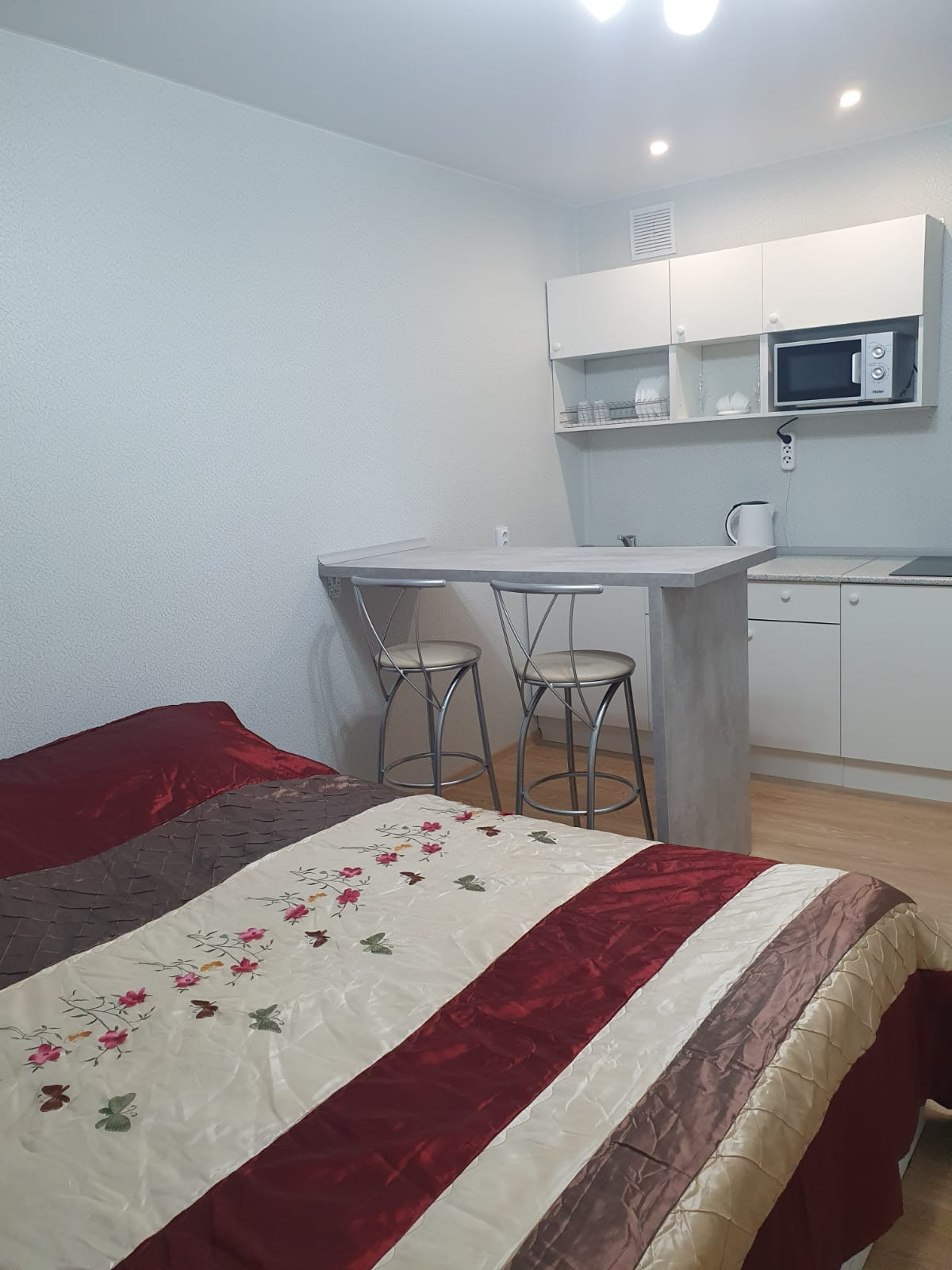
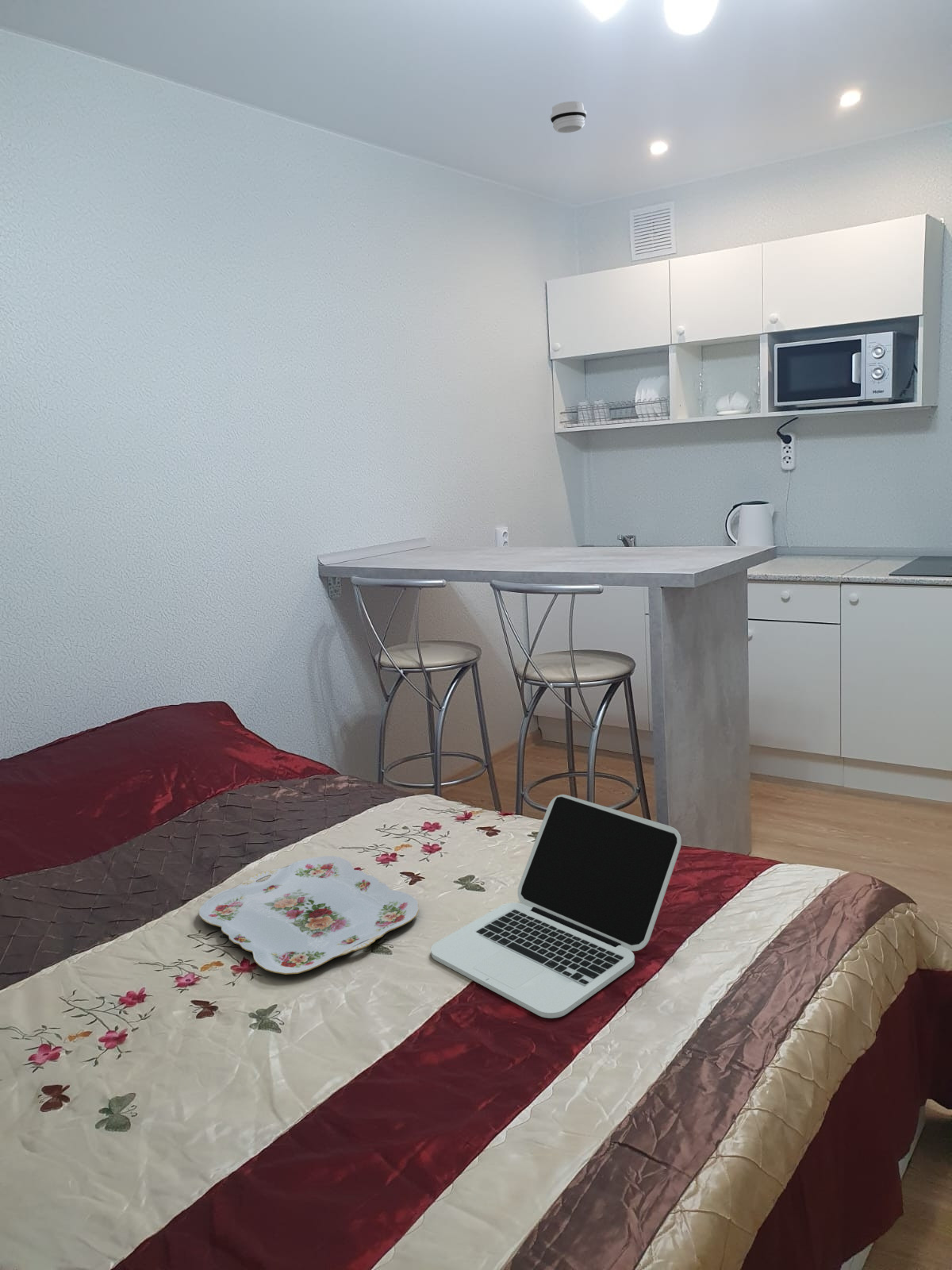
+ serving tray (307, 910)
+ laptop (554, 892)
+ smoke detector (568, 117)
